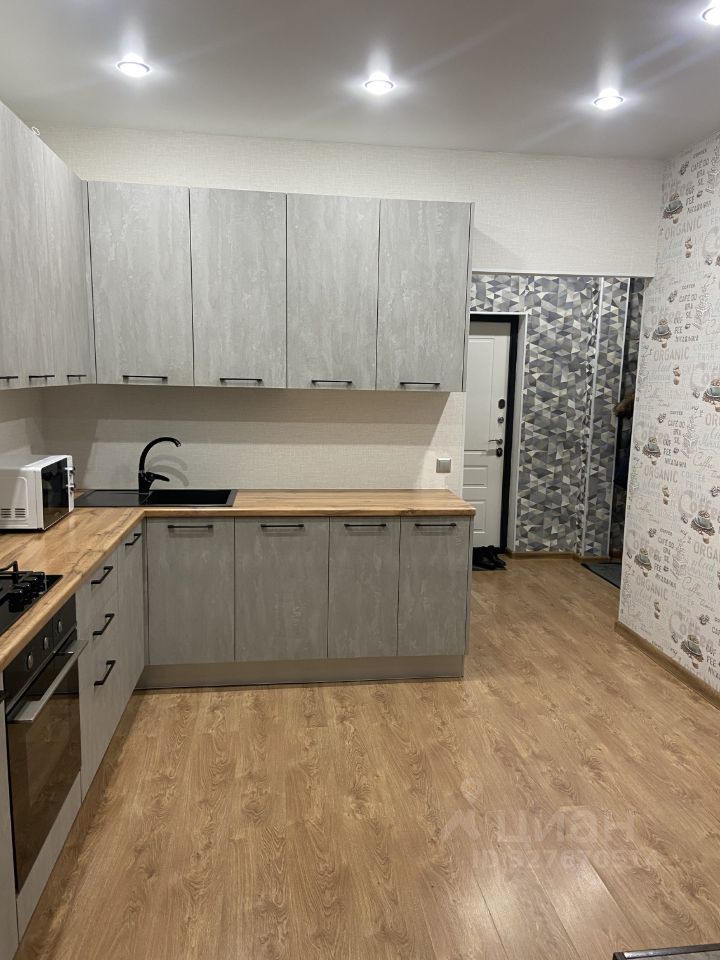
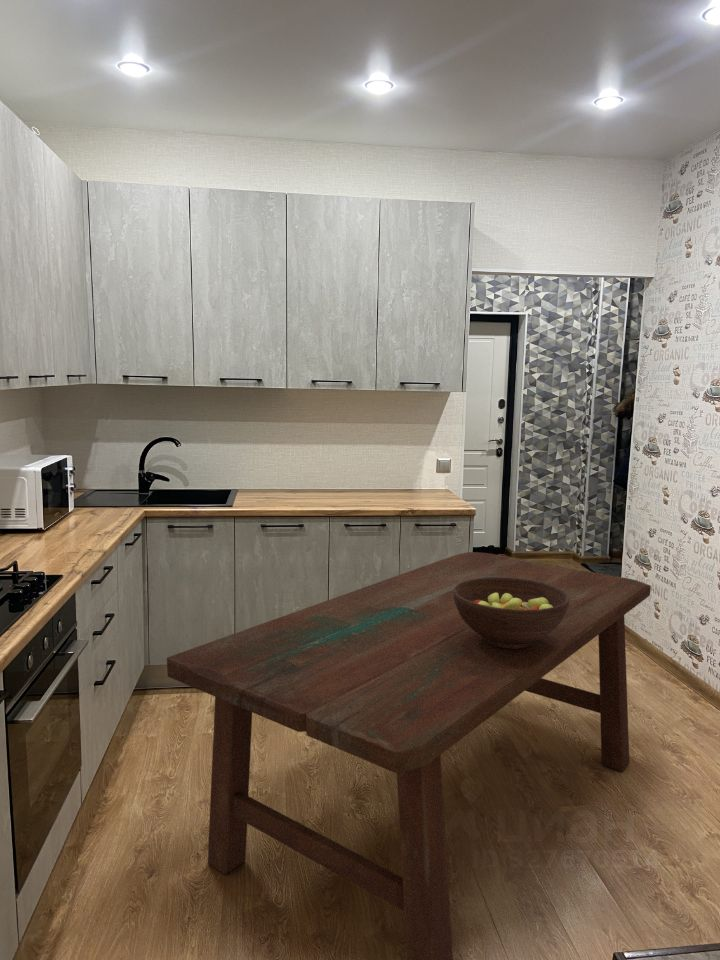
+ fruit bowl (509, 617)
+ dining table (447, 712)
